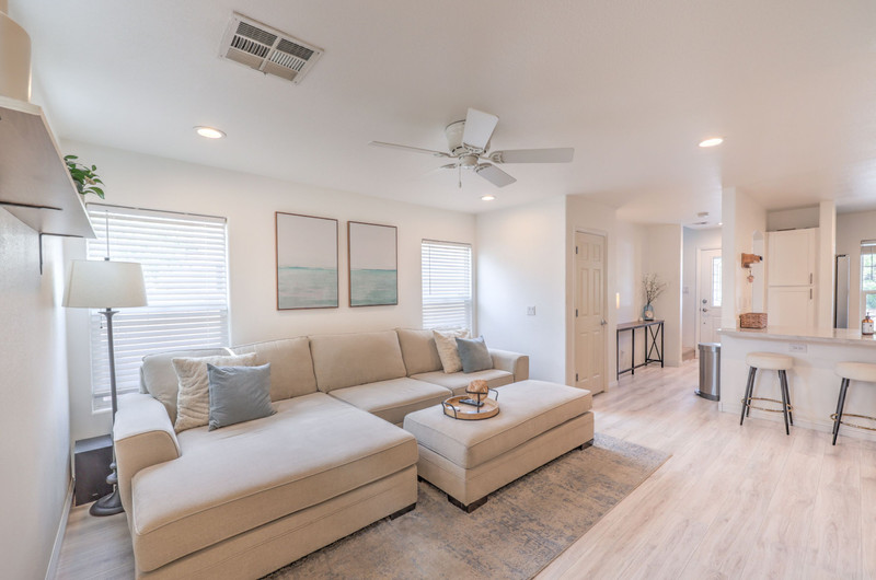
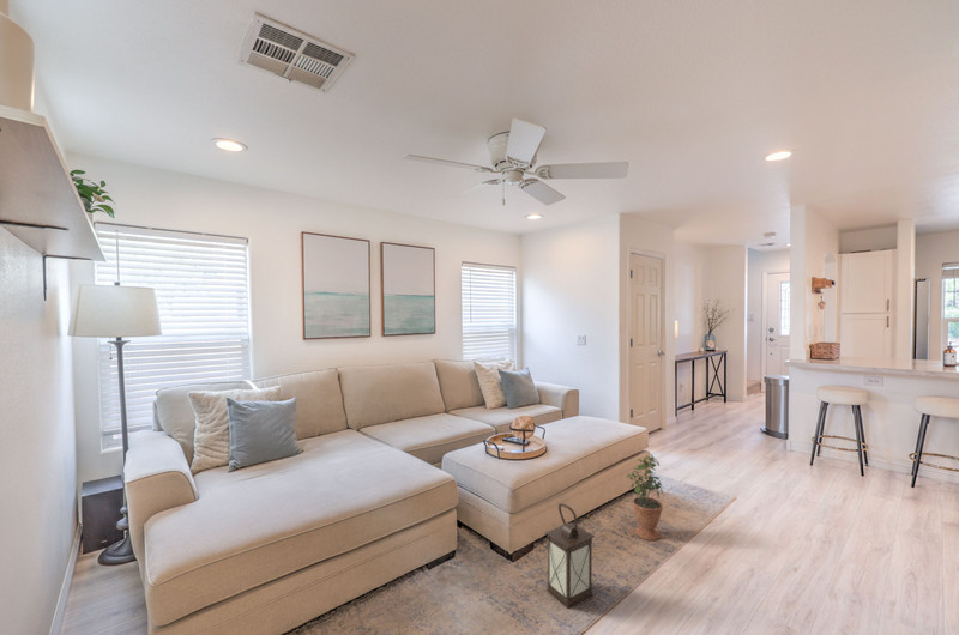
+ lantern (569, 548)
+ potted plant (644, 492)
